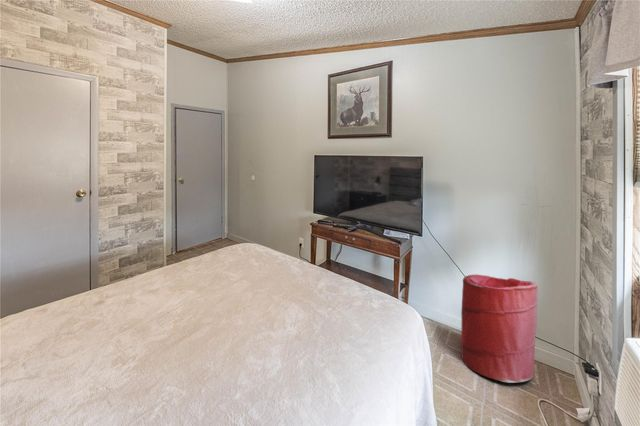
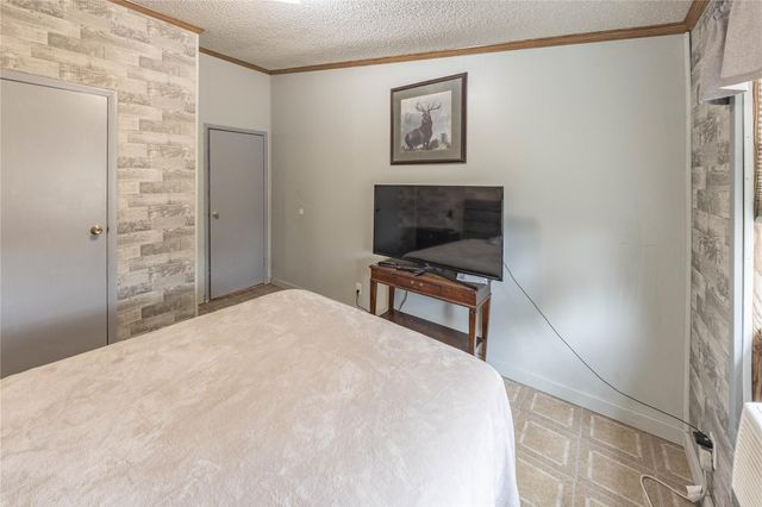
- laundry hamper (497, 321)
